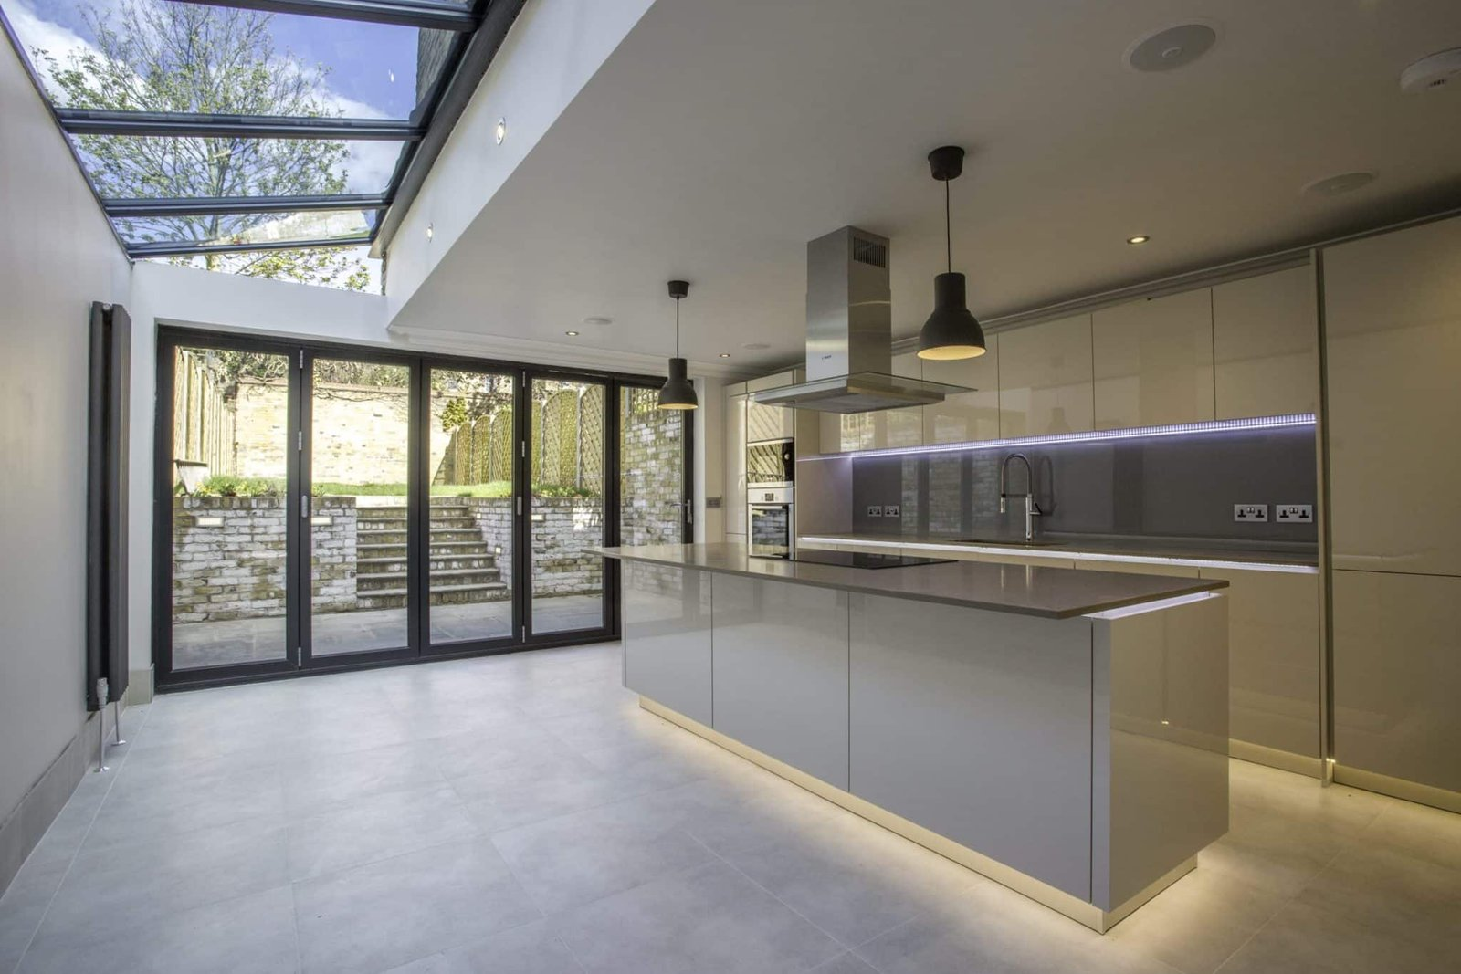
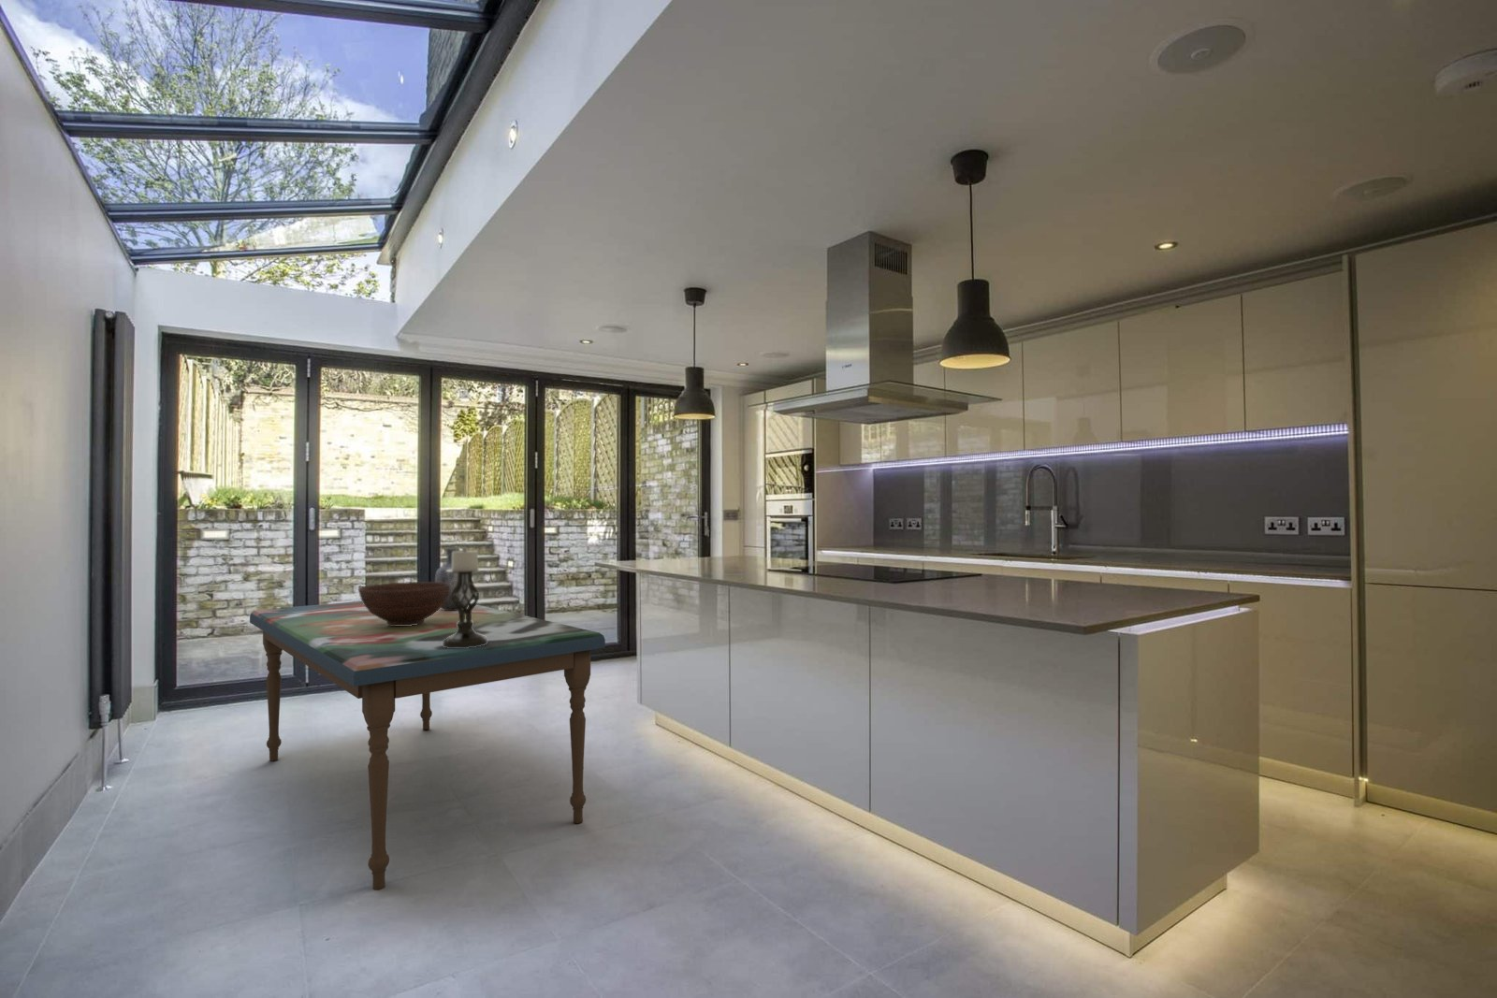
+ fruit bowl (405, 604)
+ vase (452, 578)
+ candle holder (464, 595)
+ dining table (407, 696)
